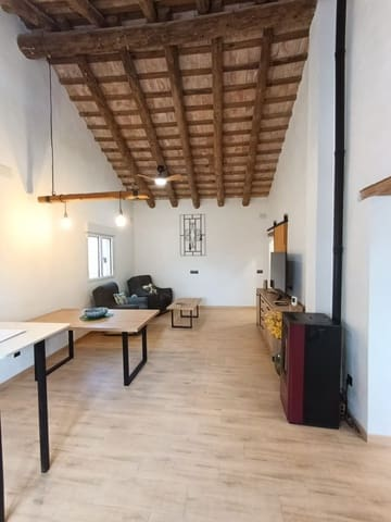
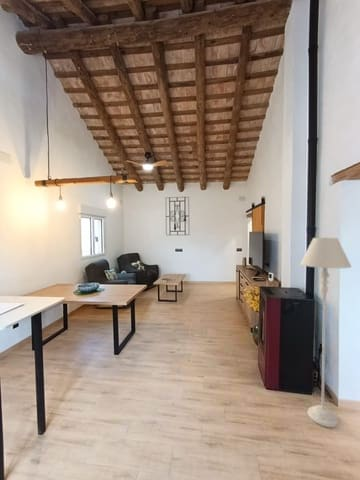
+ floor lamp (323, 328)
